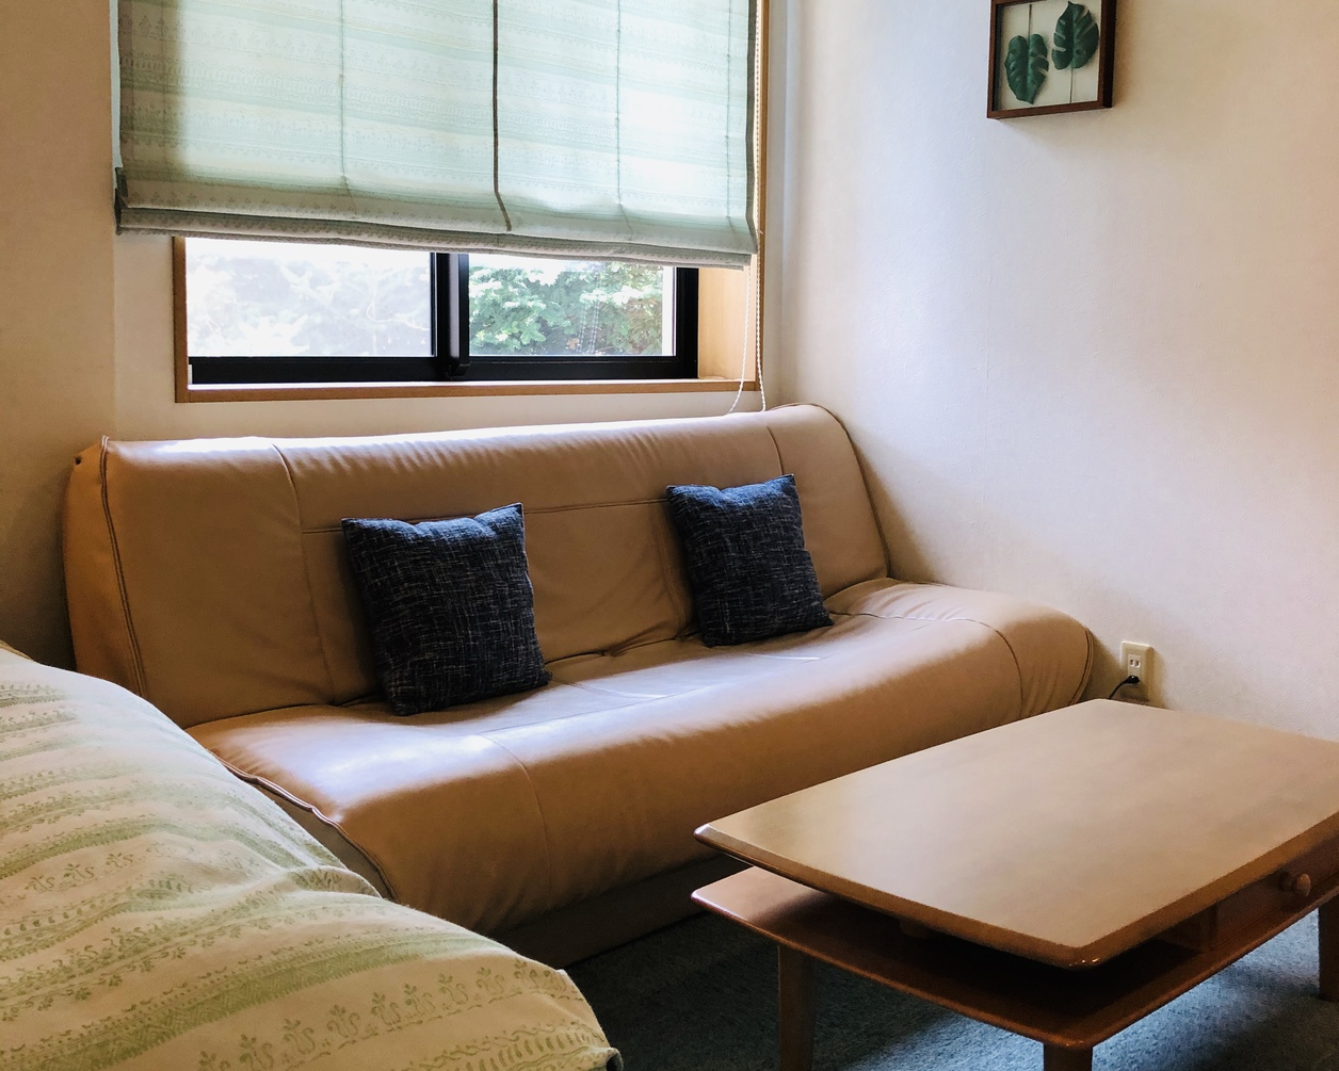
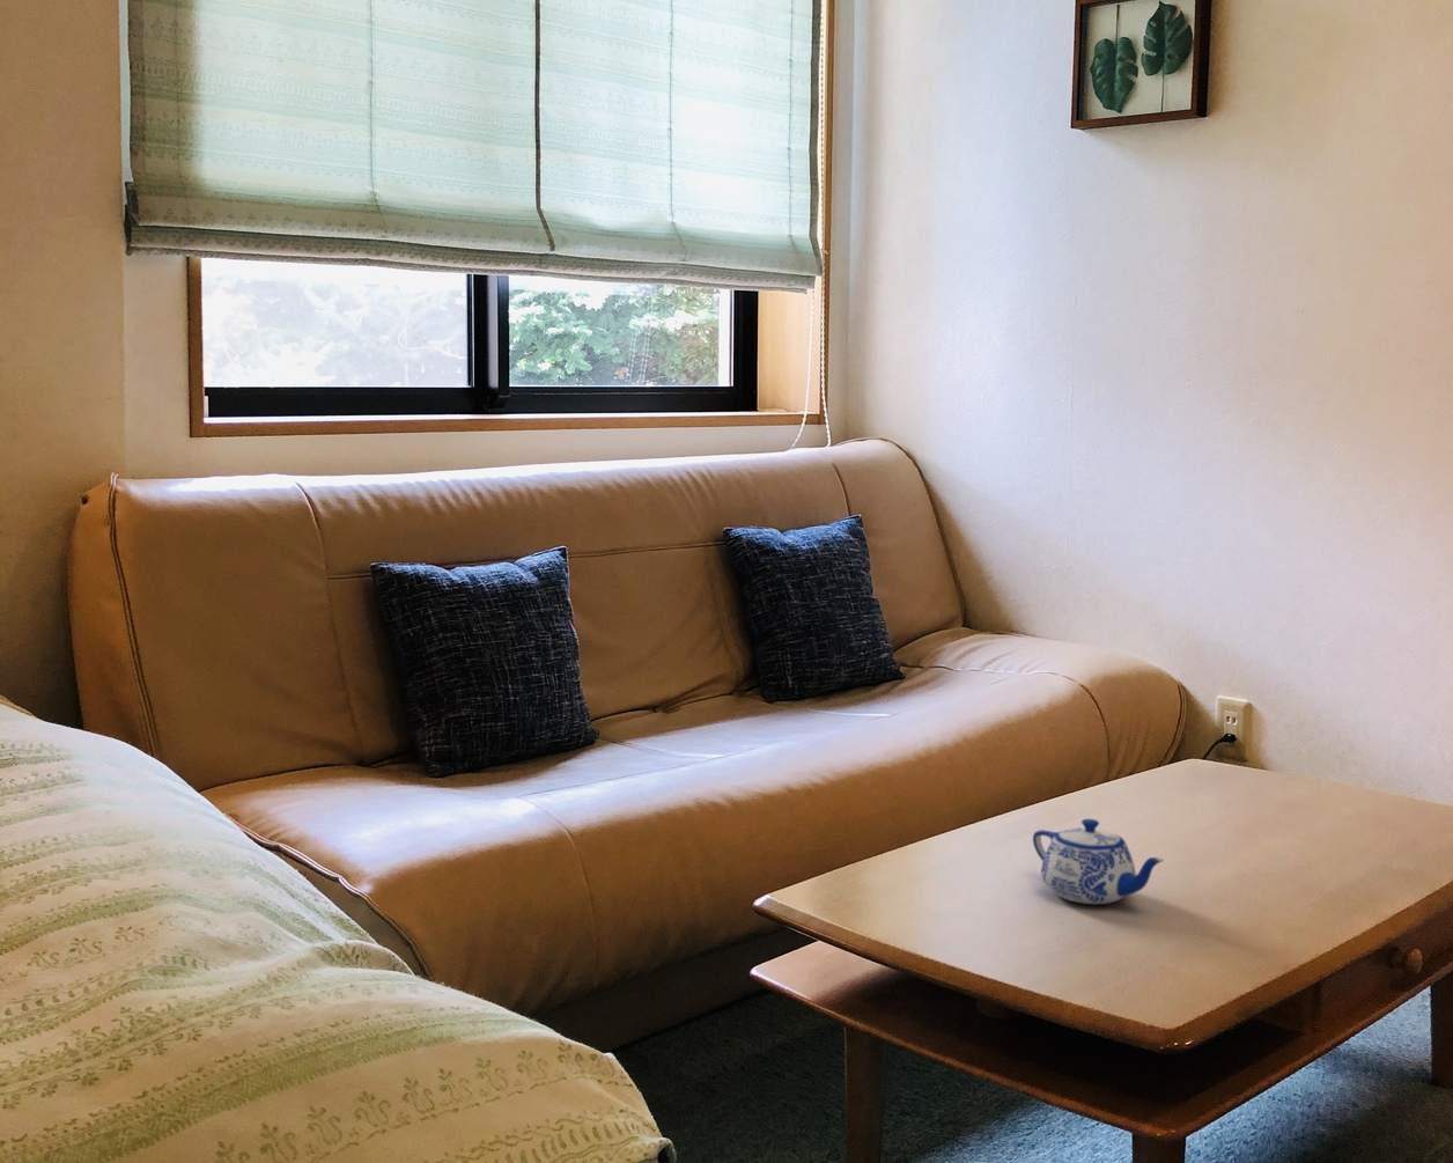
+ teapot (1095, 859)
